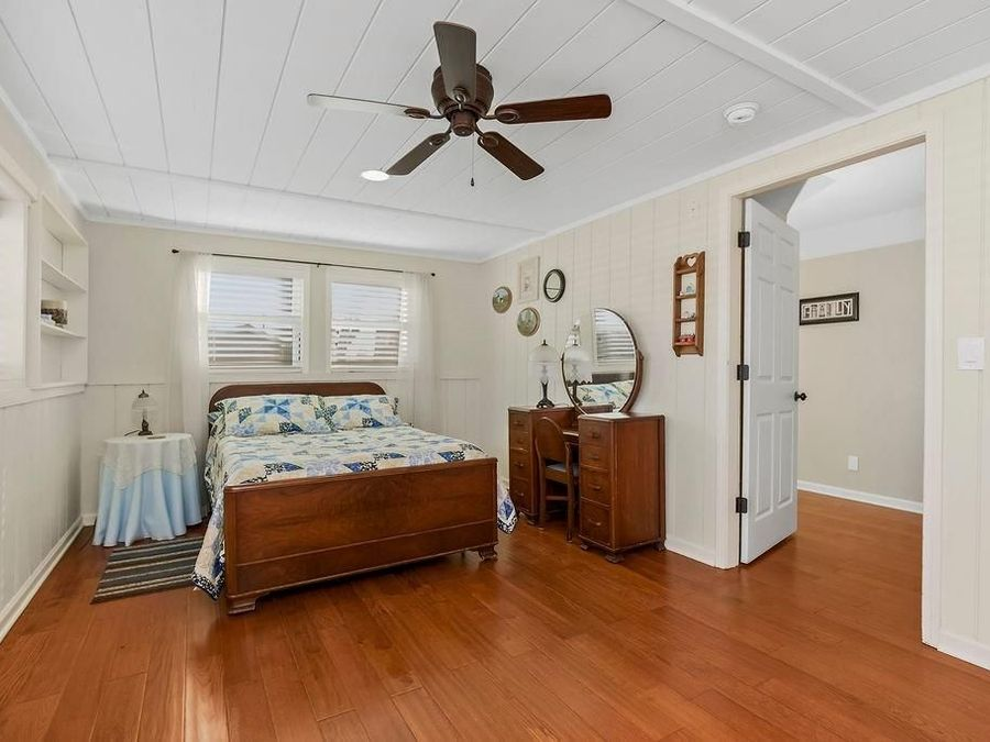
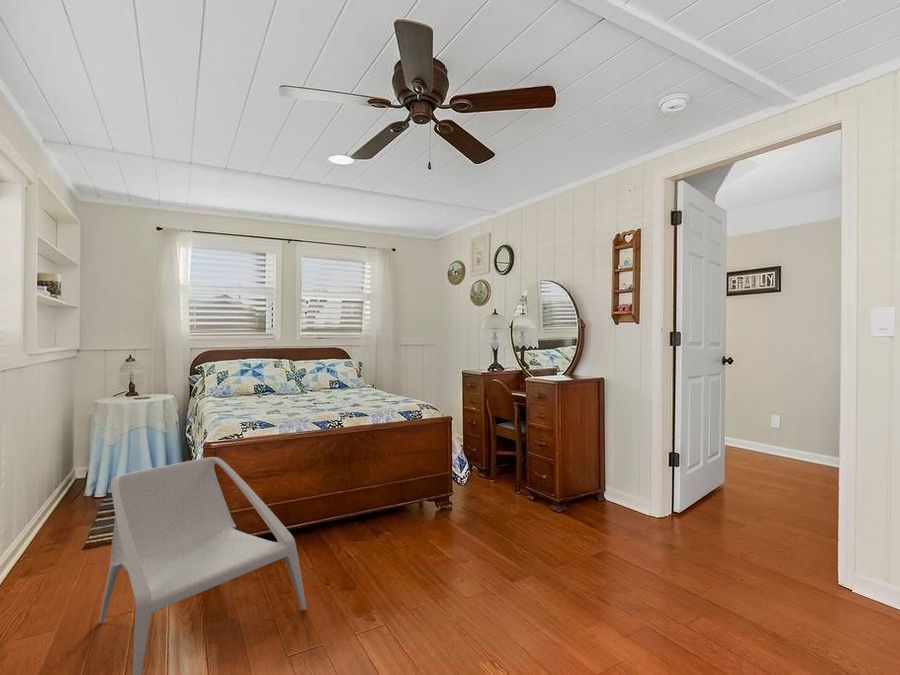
+ armchair (199, 551)
